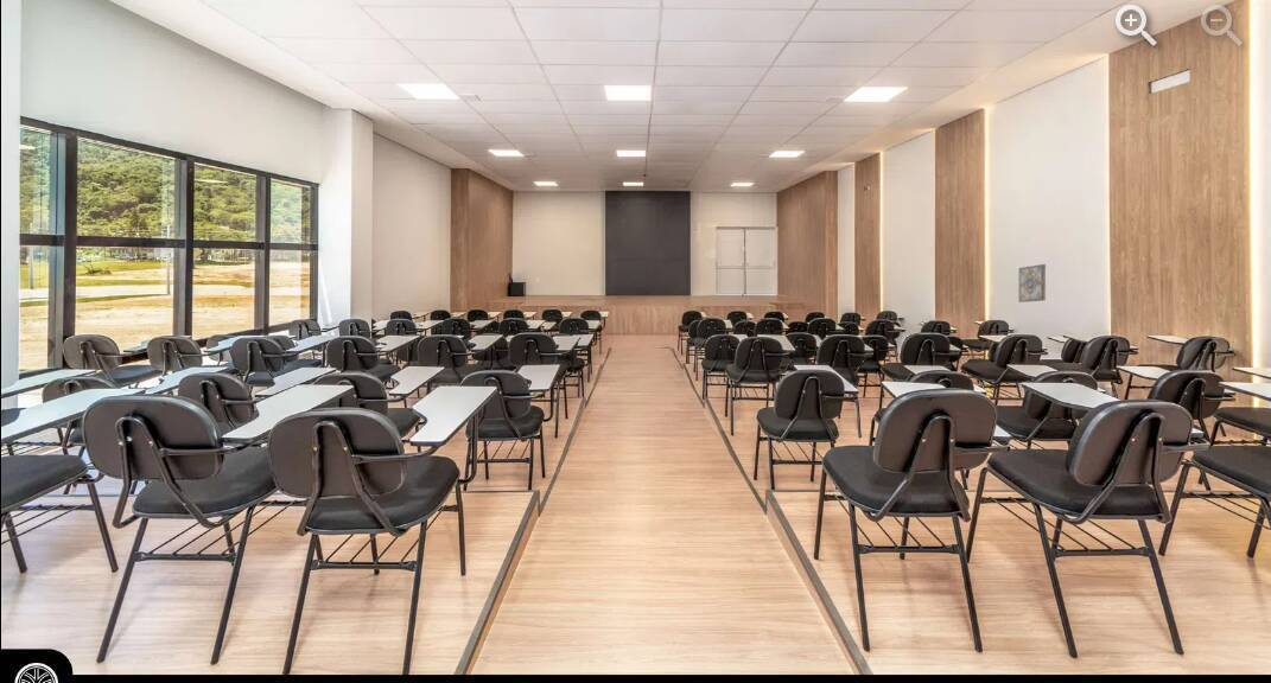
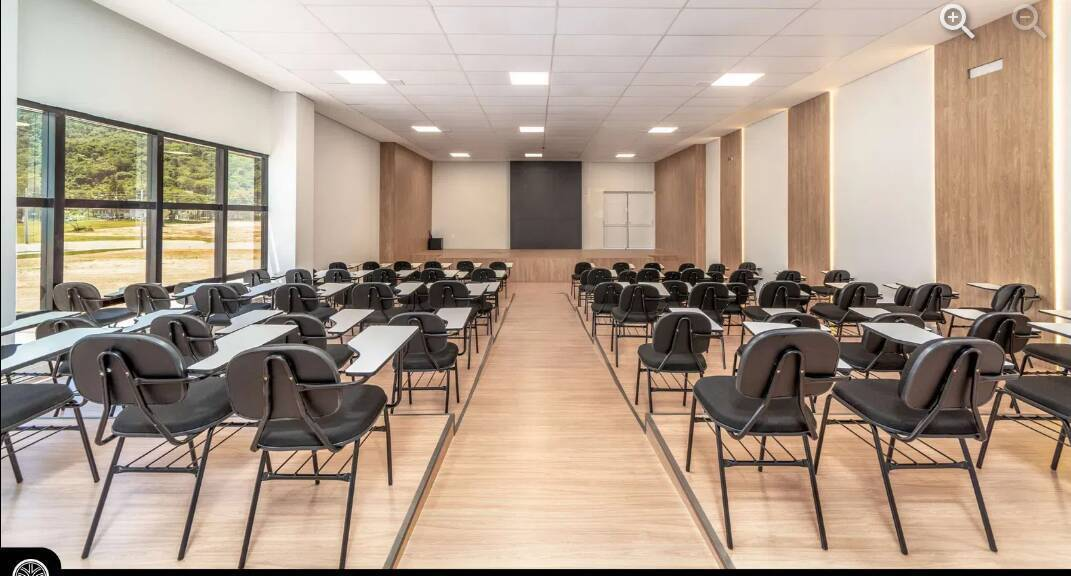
- wall art (1031, 283)
